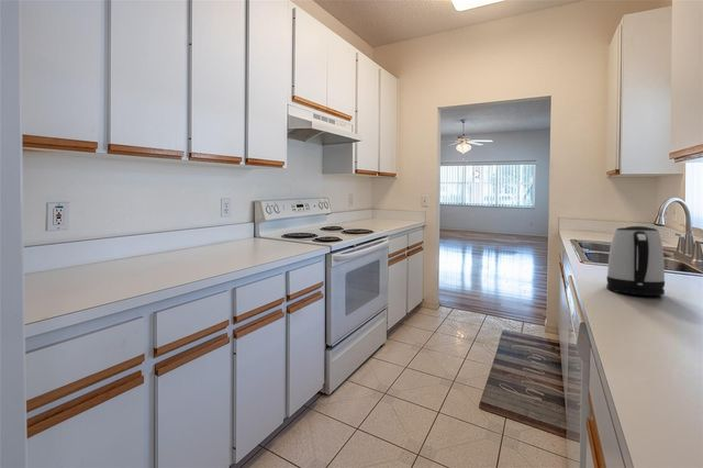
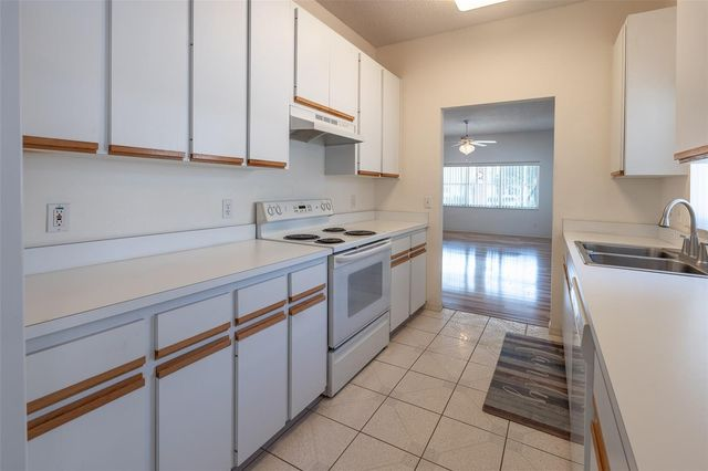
- kettle (636, 259)
